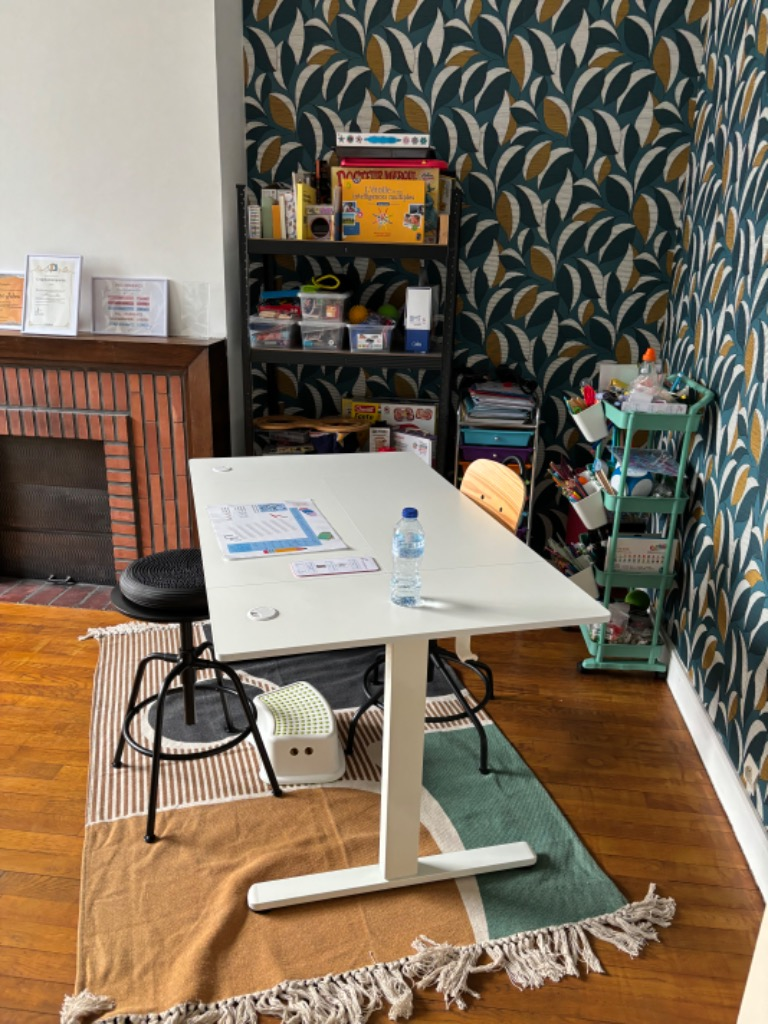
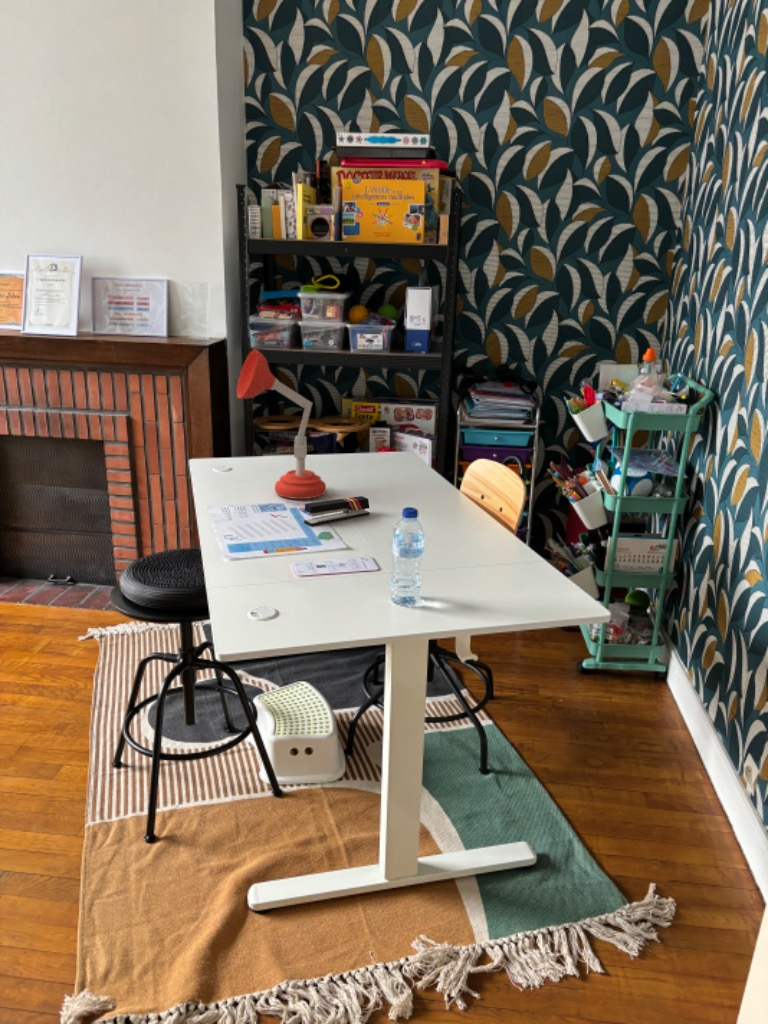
+ desk lamp (300, 425)
+ stapler (337, 508)
